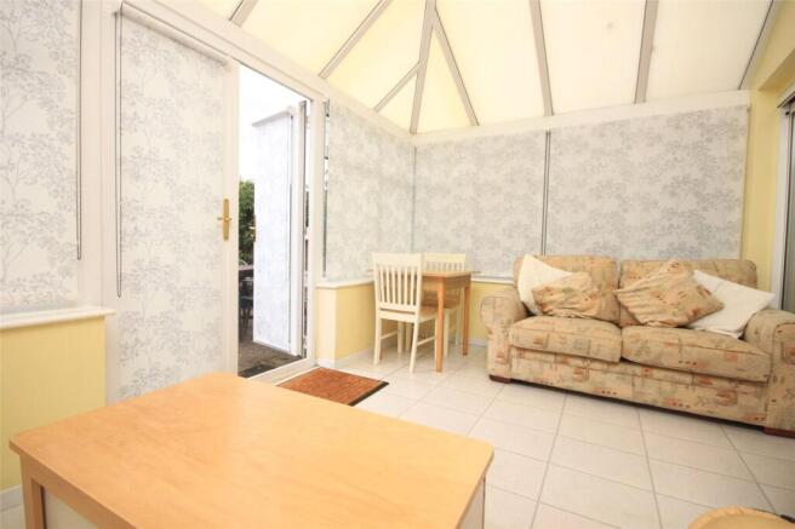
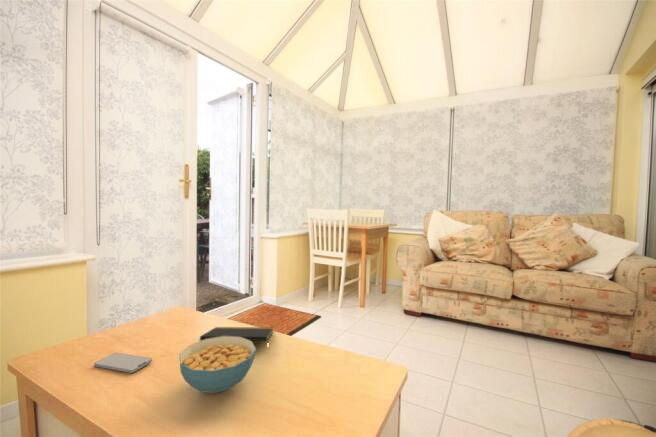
+ smartphone (123, 362)
+ notepad (239, 333)
+ cereal bowl (218, 368)
